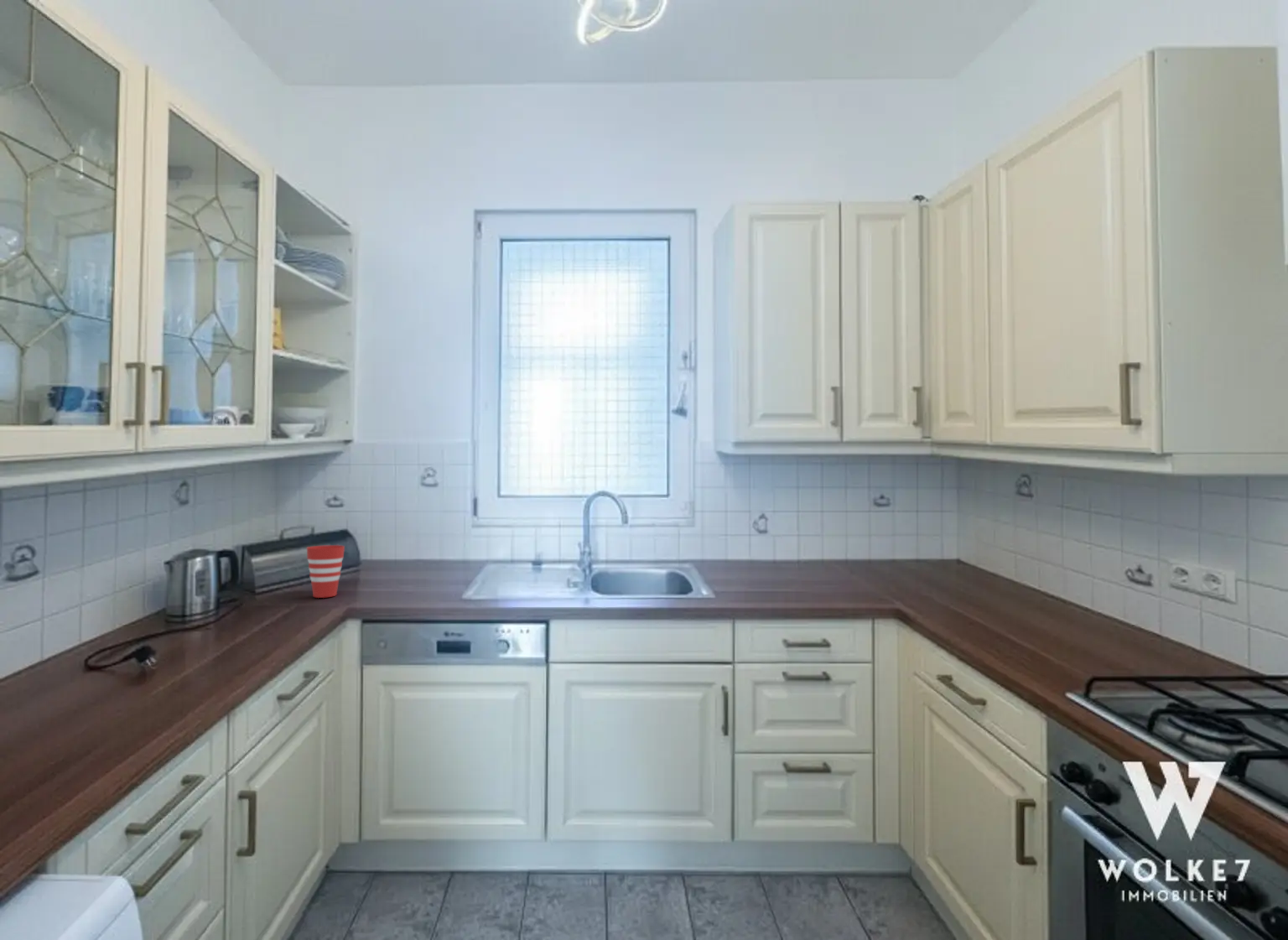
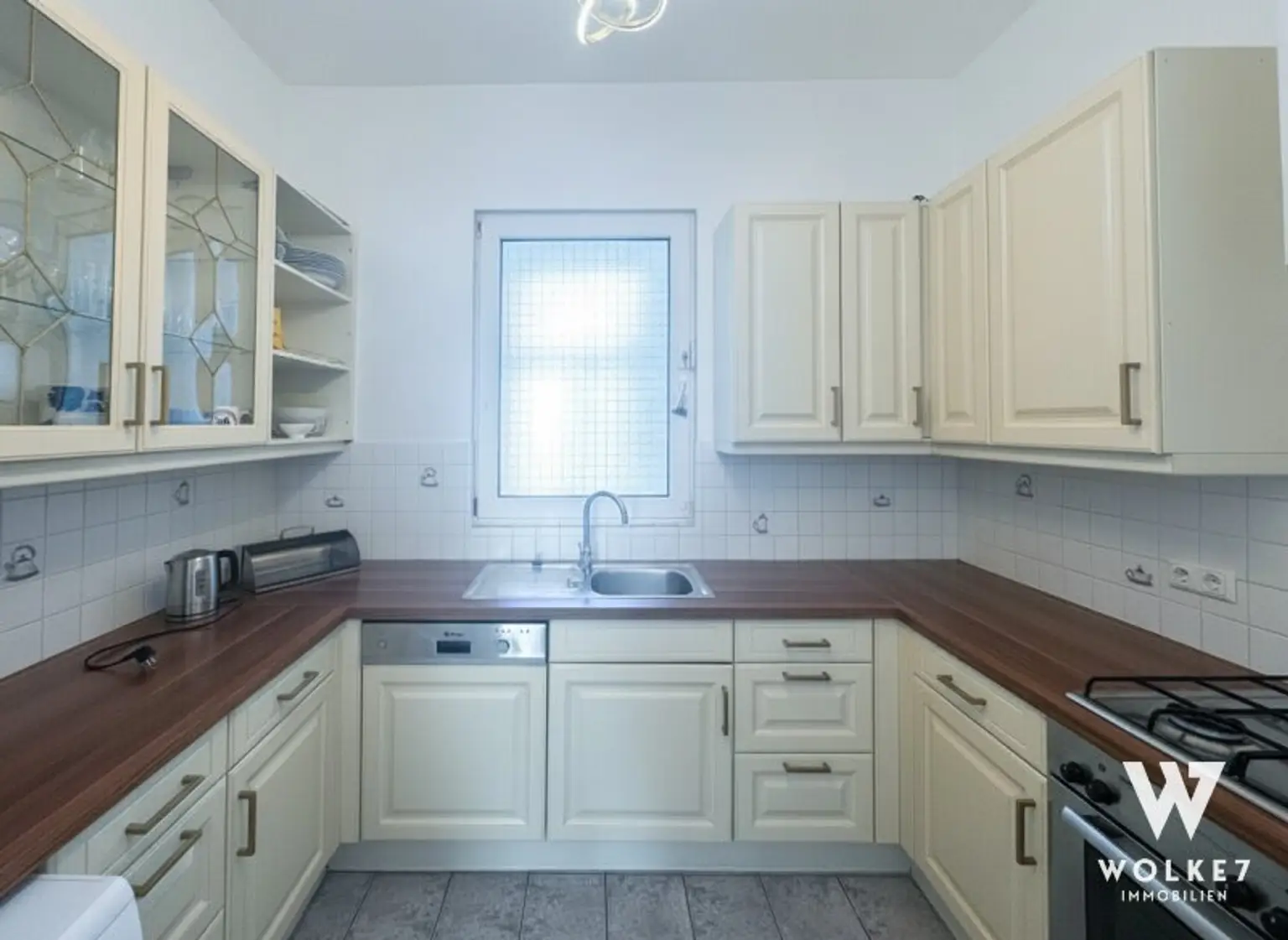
- cup (325, 571)
